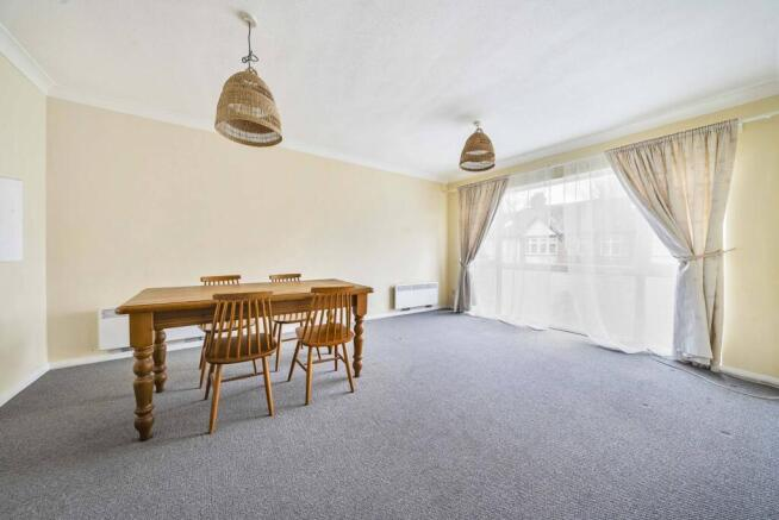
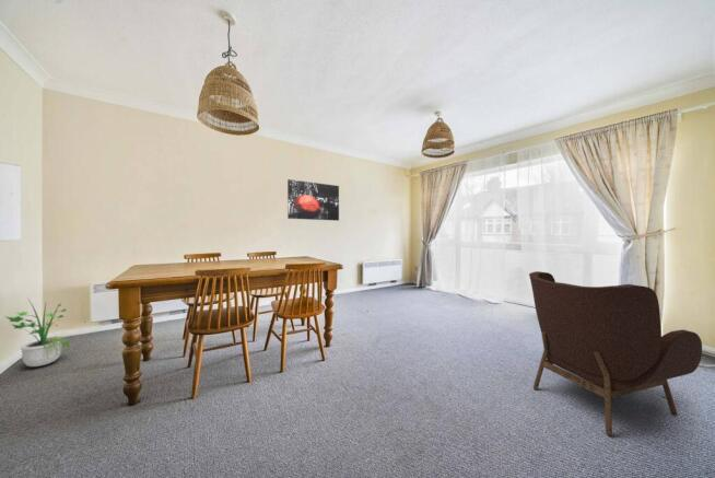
+ potted plant (45, 326)
+ armchair (600, 338)
+ wall art (314, 201)
